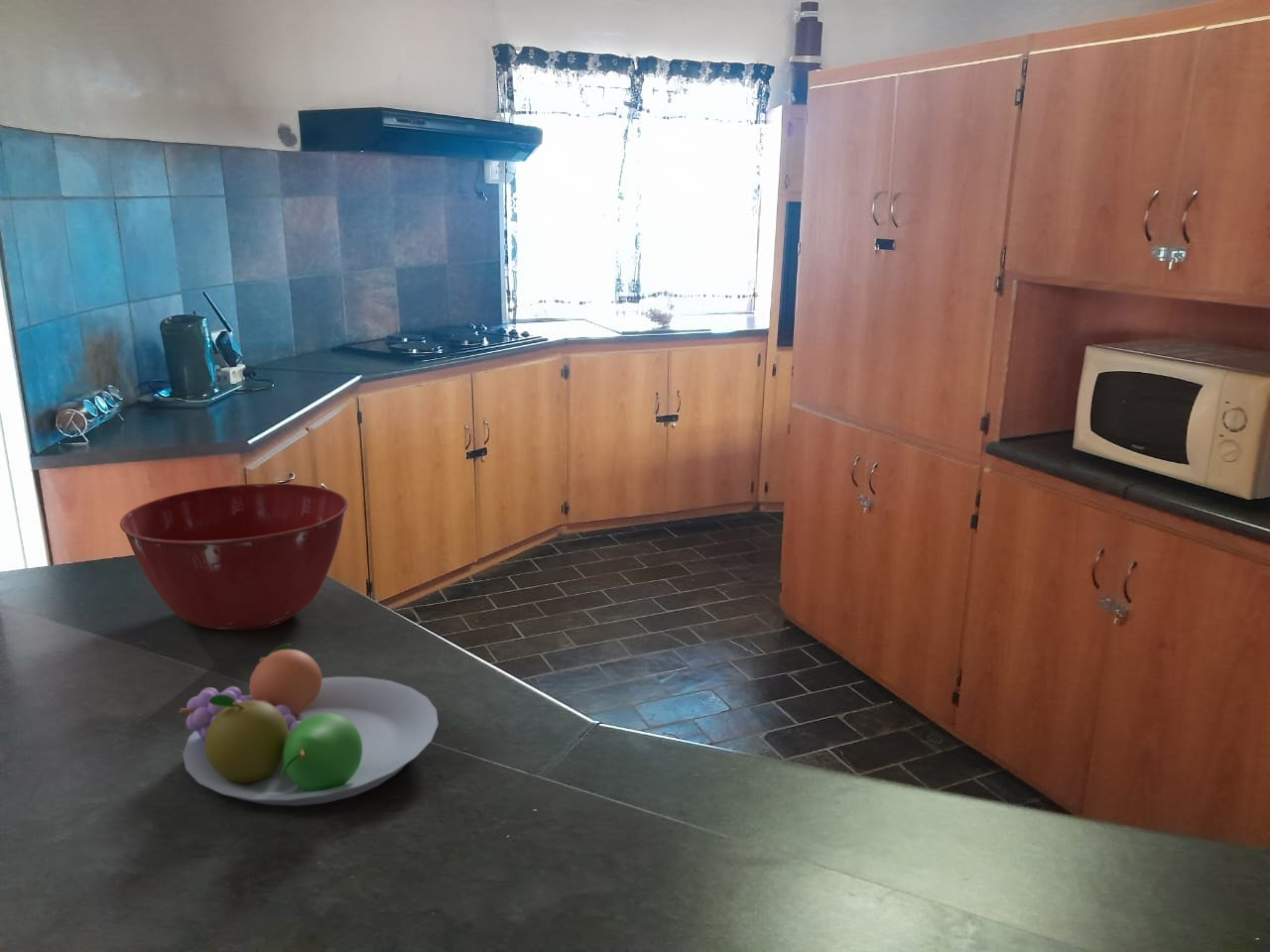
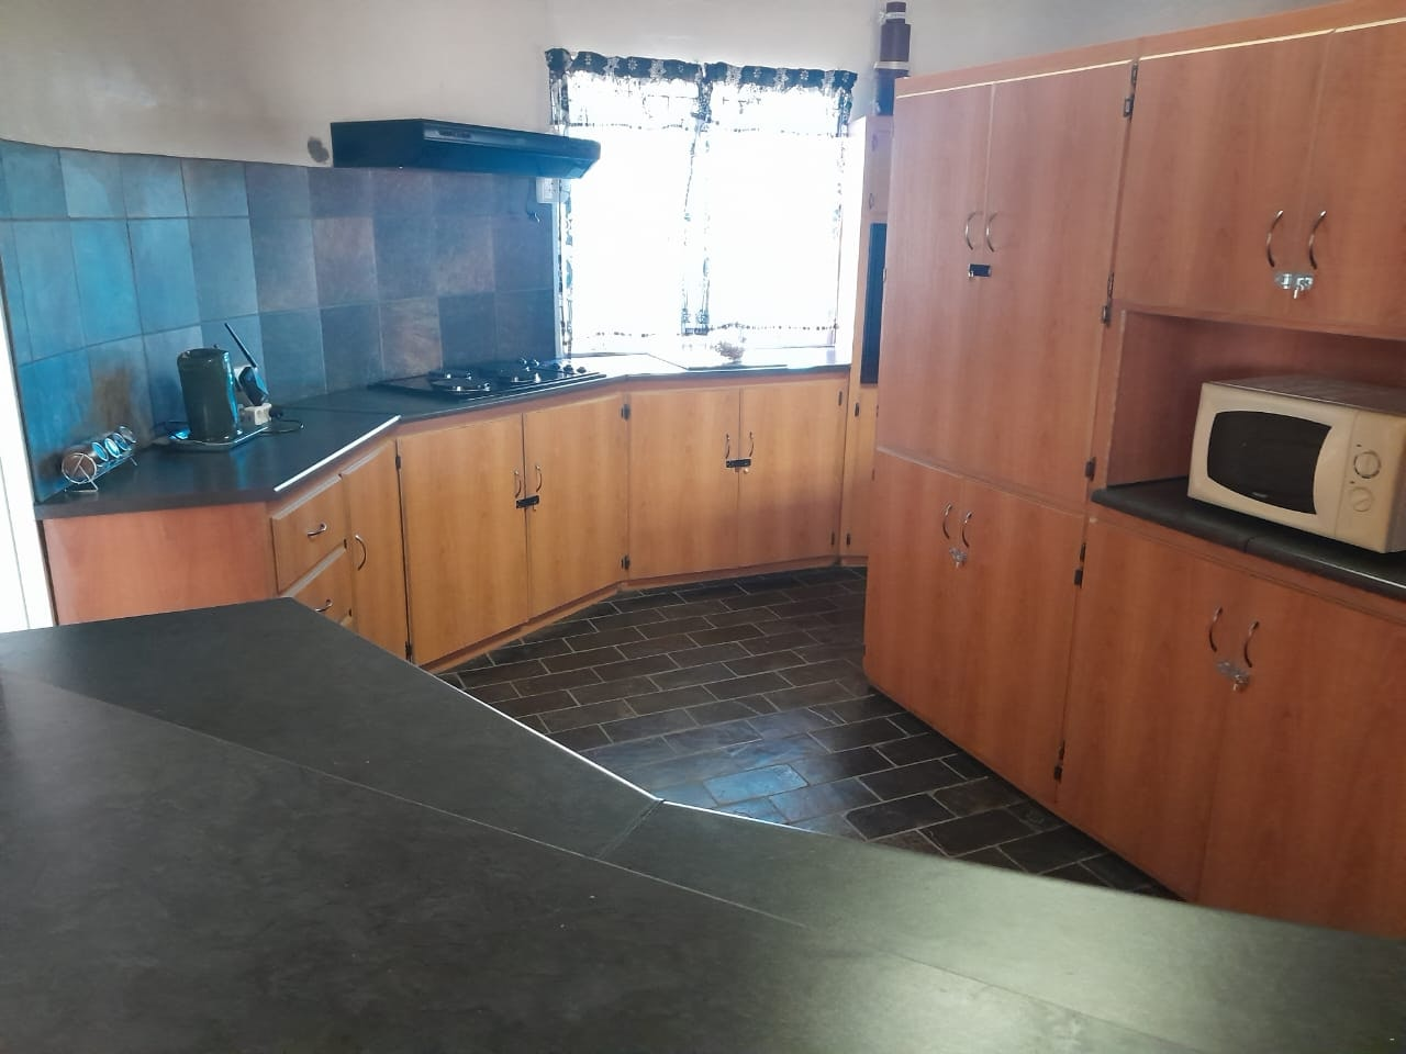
- fruit bowl (309, 714)
- mixing bowl (243, 561)
